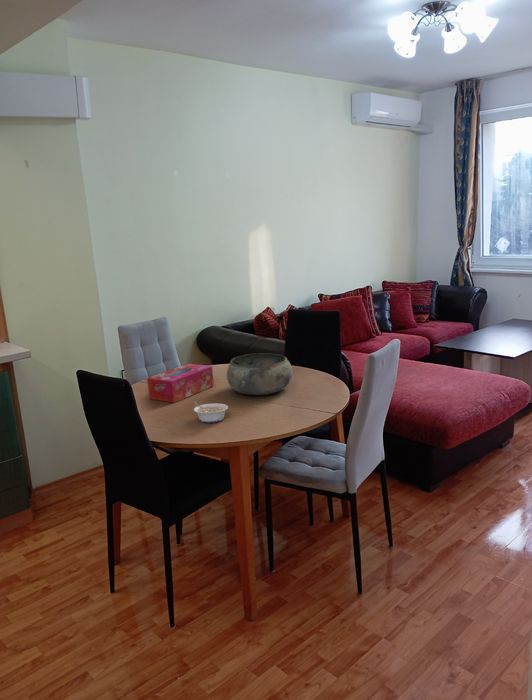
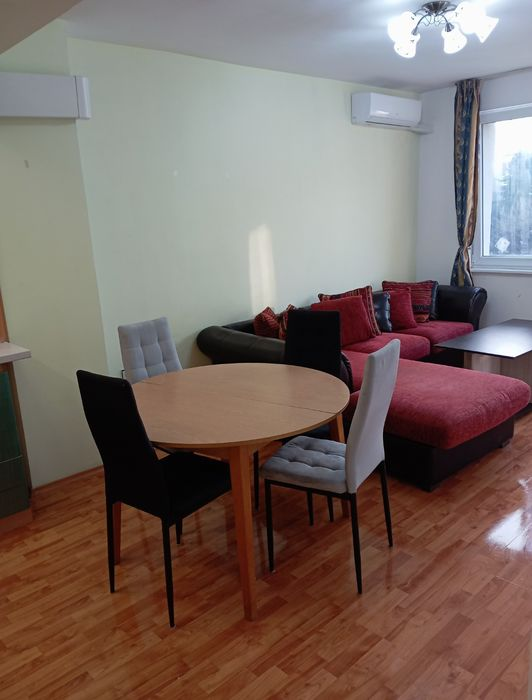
- tissue box (181, 382)
- bowl (259, 374)
- legume (209, 412)
